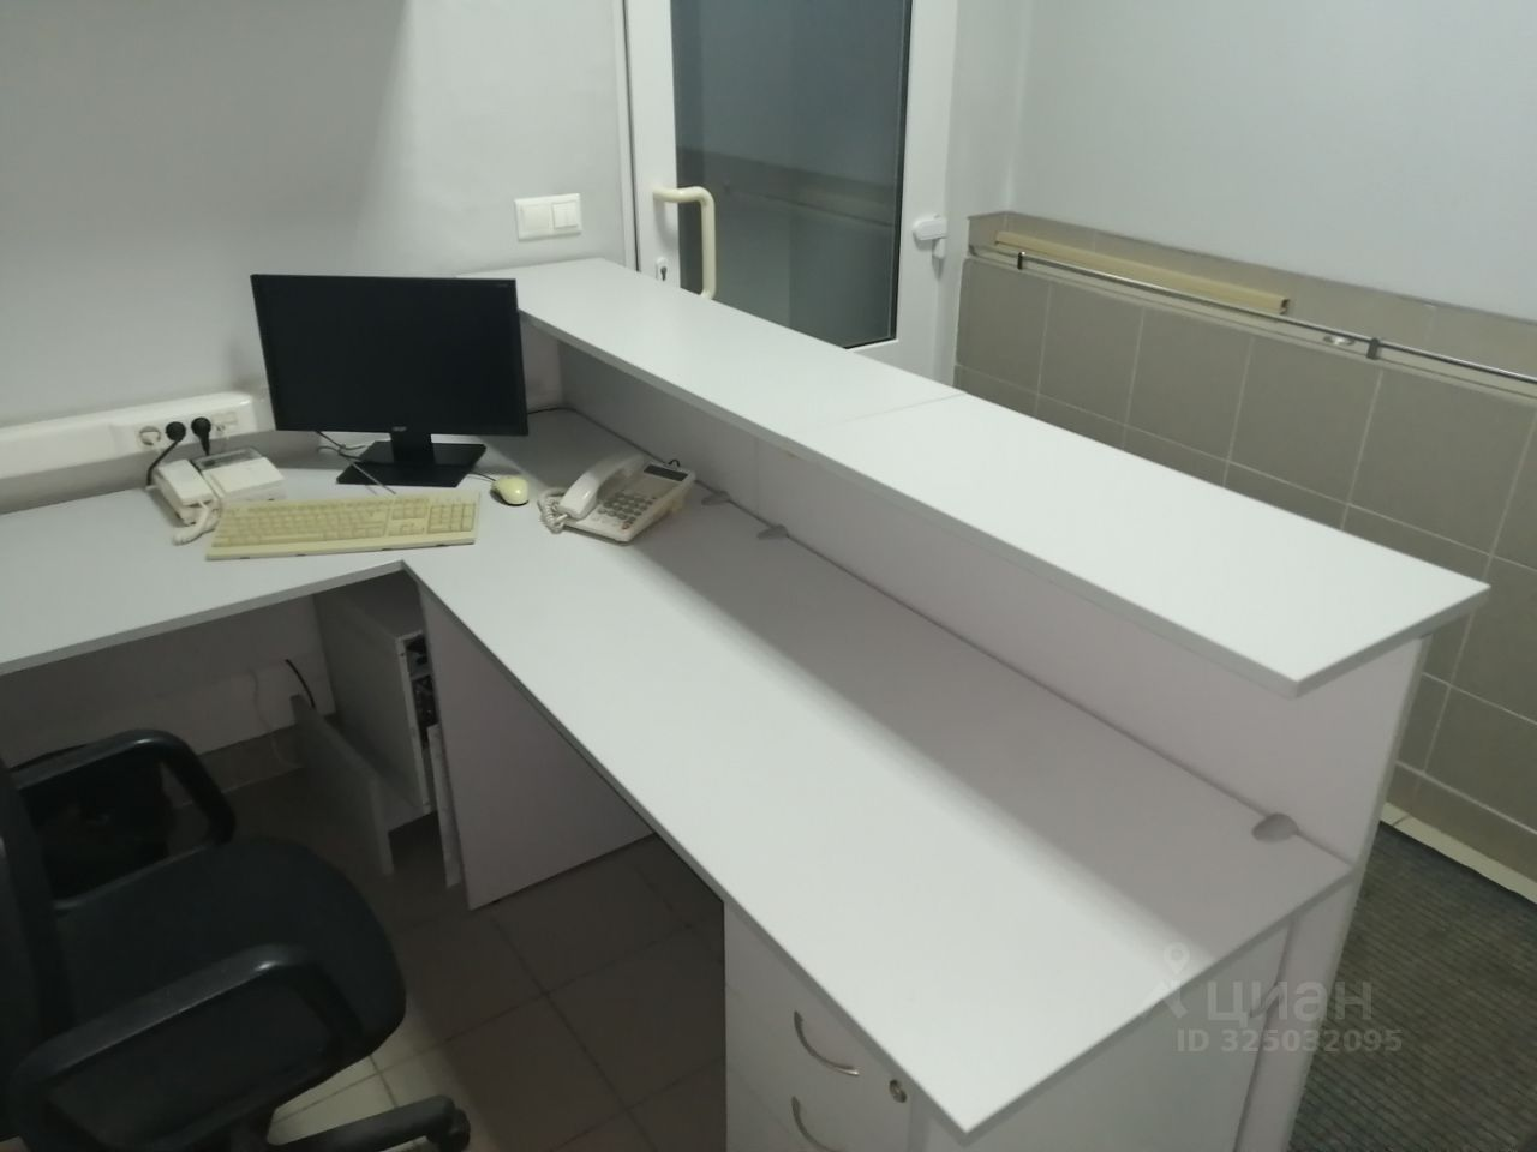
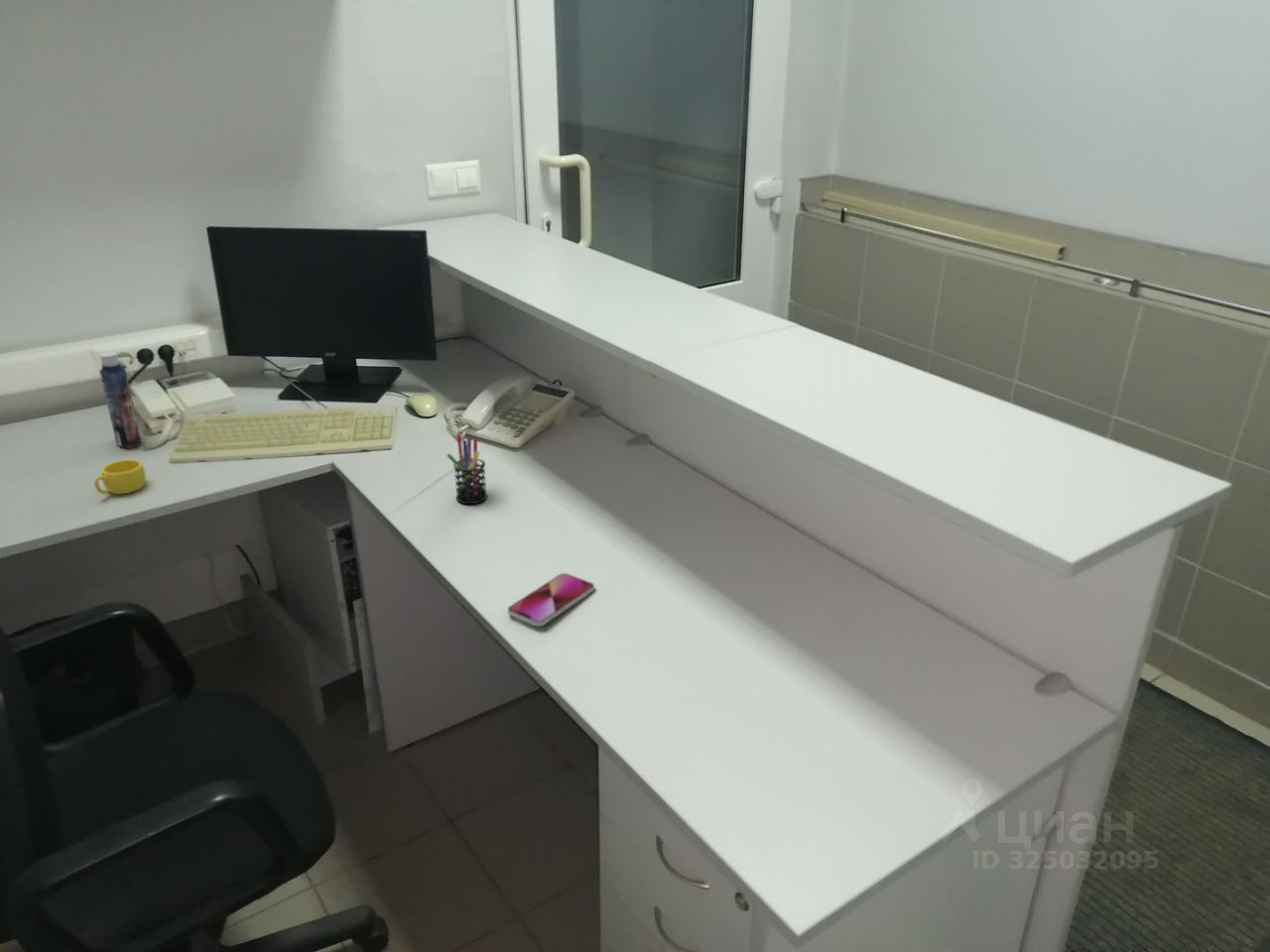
+ pen holder (465, 469)
+ bottle (119, 399)
+ smartphone (552, 598)
+ cup (118, 479)
